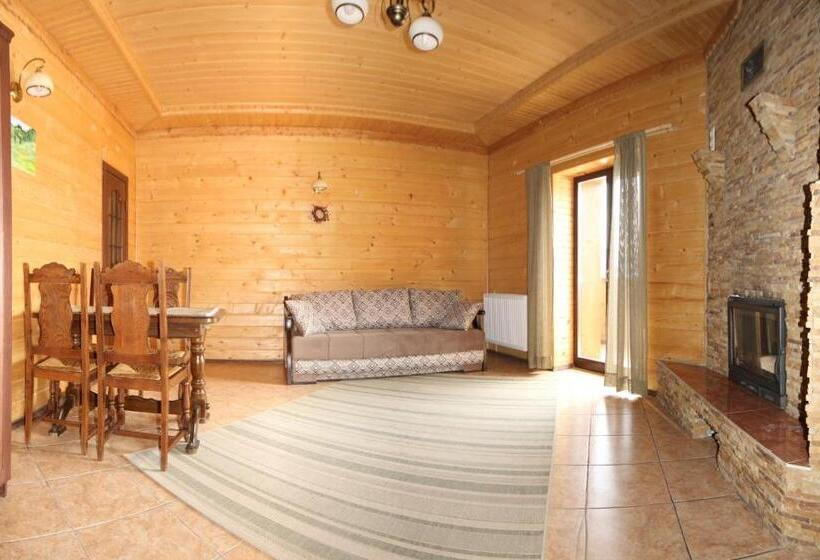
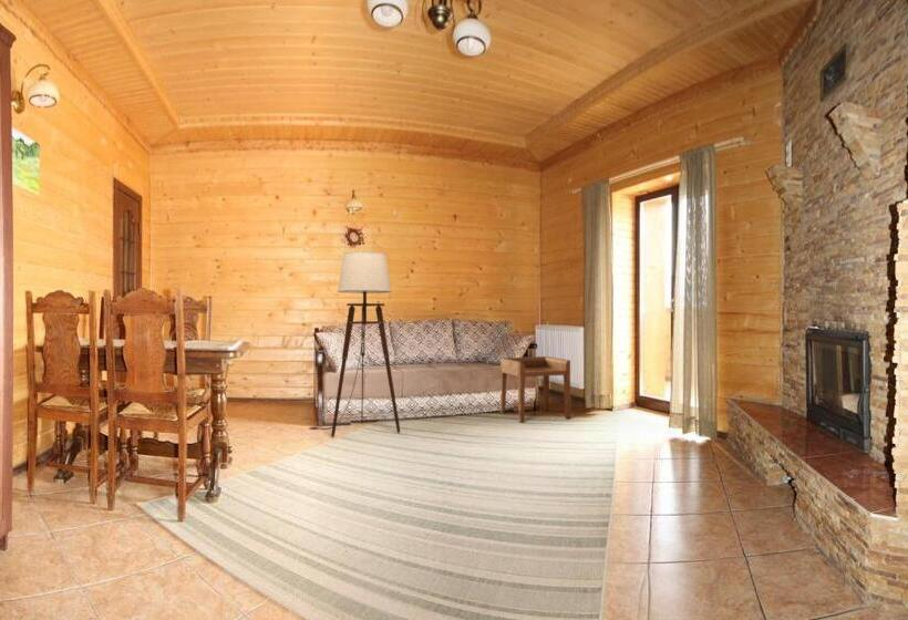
+ floor lamp (349, 342)
+ side table (544, 386)
